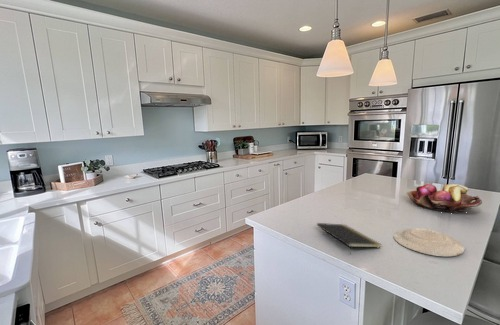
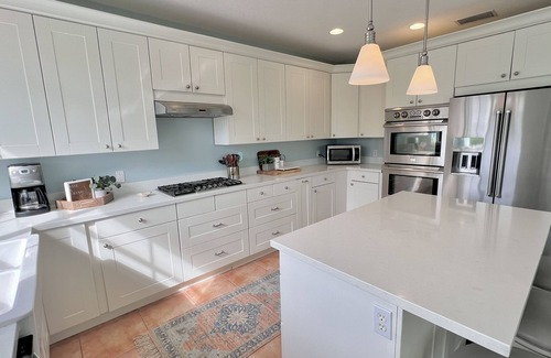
- notepad (346, 234)
- fruit basket (443, 196)
- plate (426, 237)
